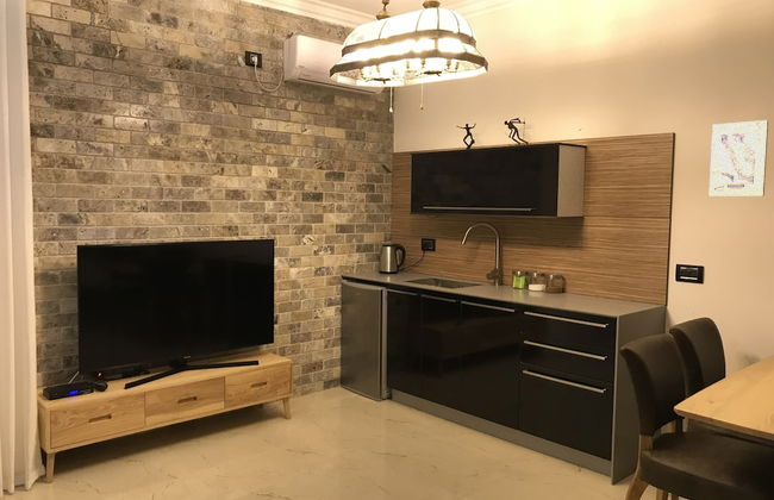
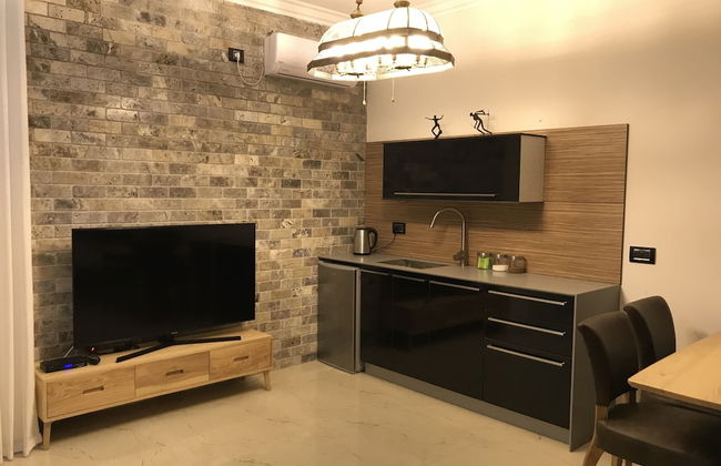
- wall art (737, 158)
